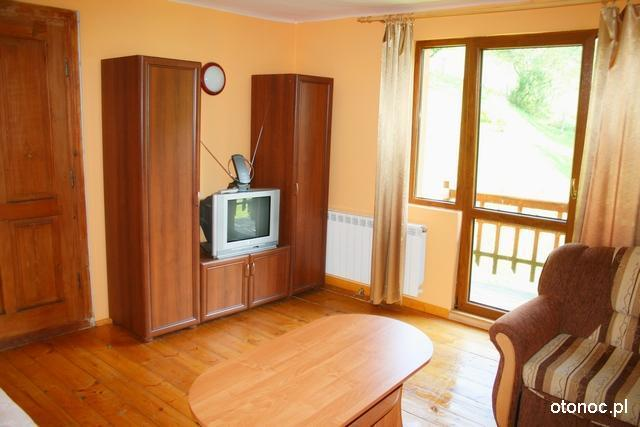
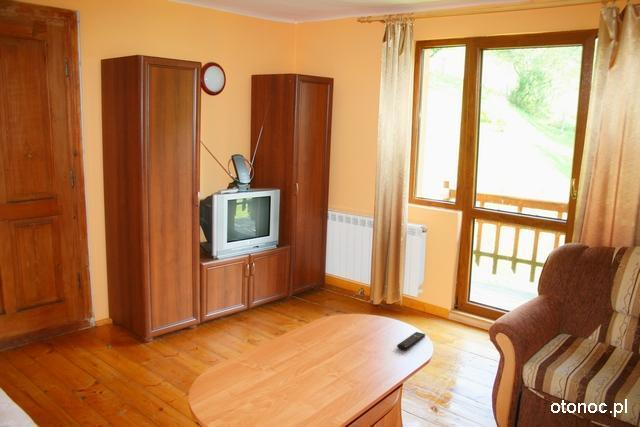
+ remote control (411, 340)
